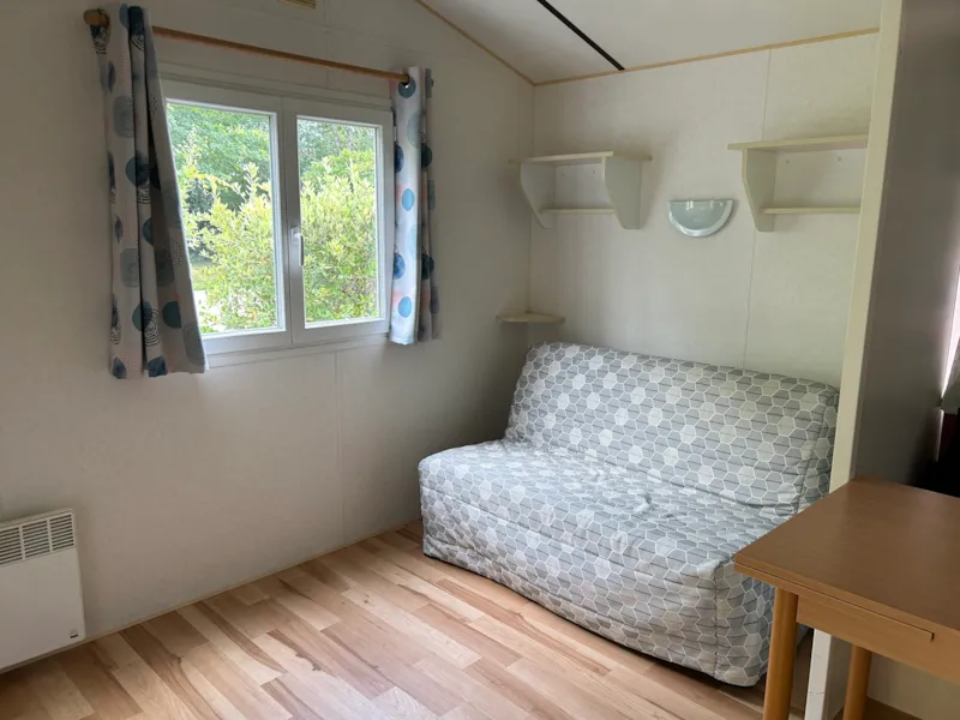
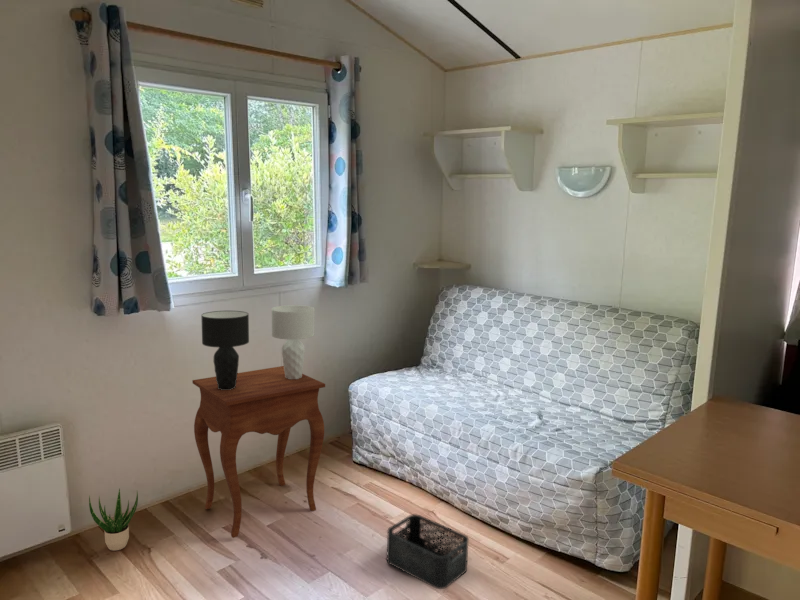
+ side table (259, 433)
+ table lamp (248, 342)
+ storage bin (426, 549)
+ potted plant (114, 518)
